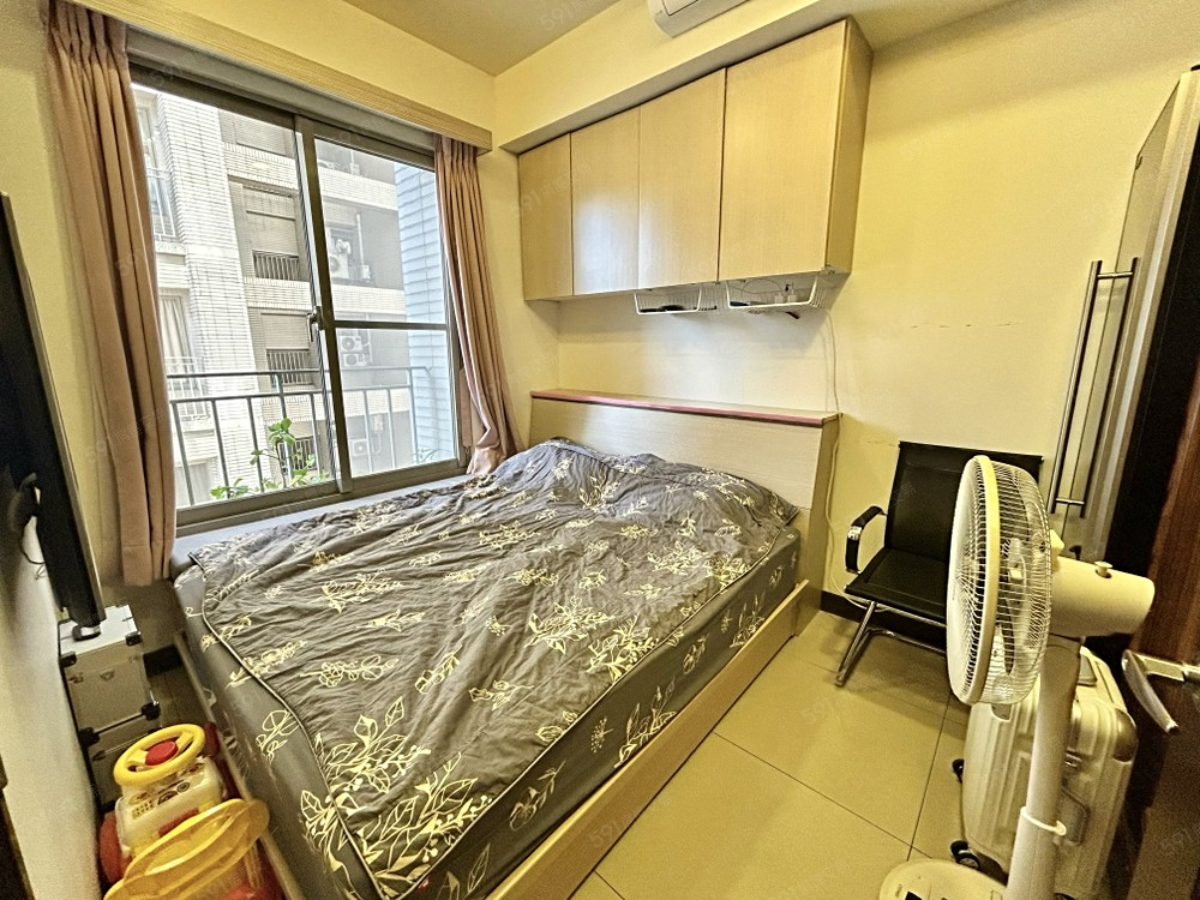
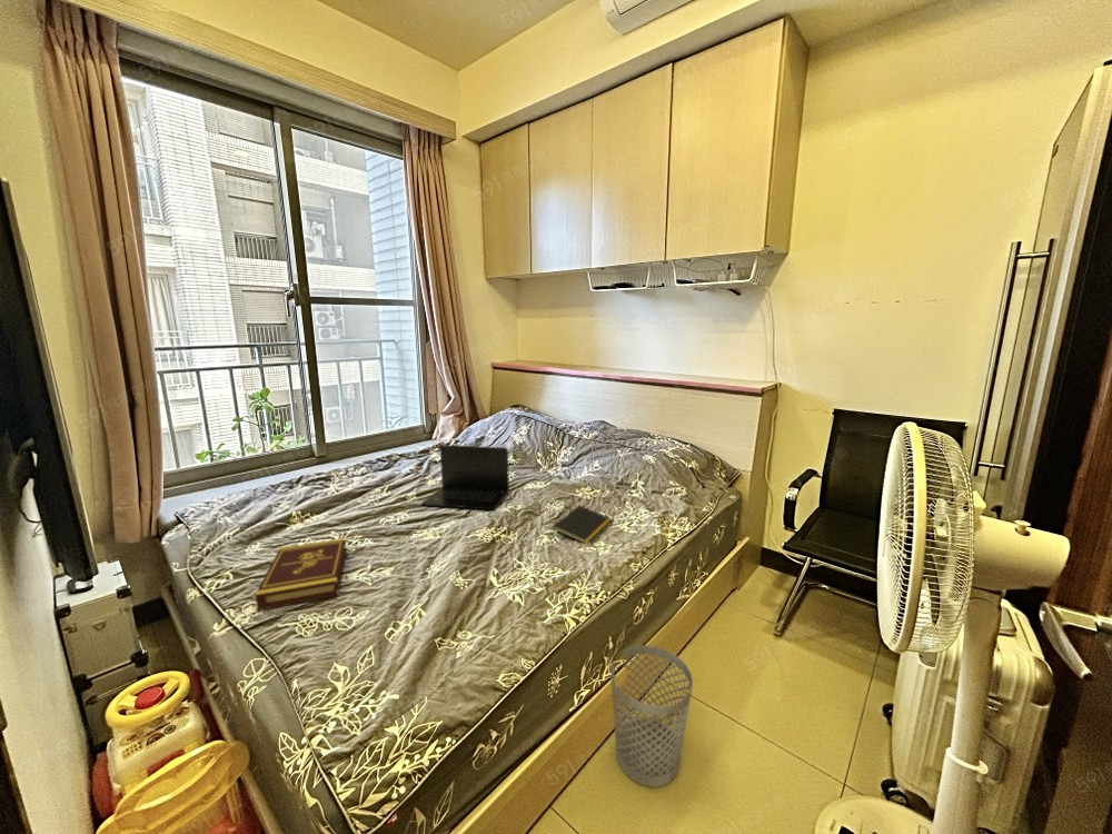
+ notepad (584, 524)
+ wastebasket (648, 714)
+ book (306, 569)
+ laptop (465, 476)
